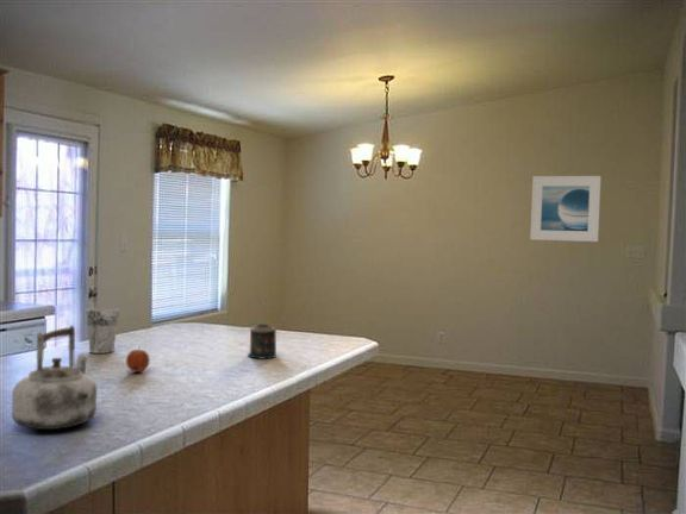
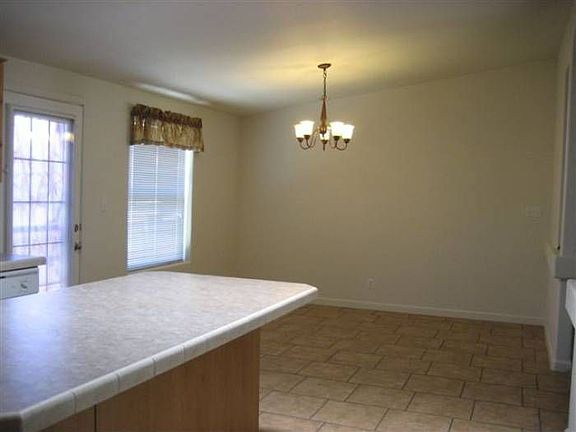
- fruit (137, 358)
- cup (102, 330)
- kettle (61, 374)
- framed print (565, 208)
- candle (260, 340)
